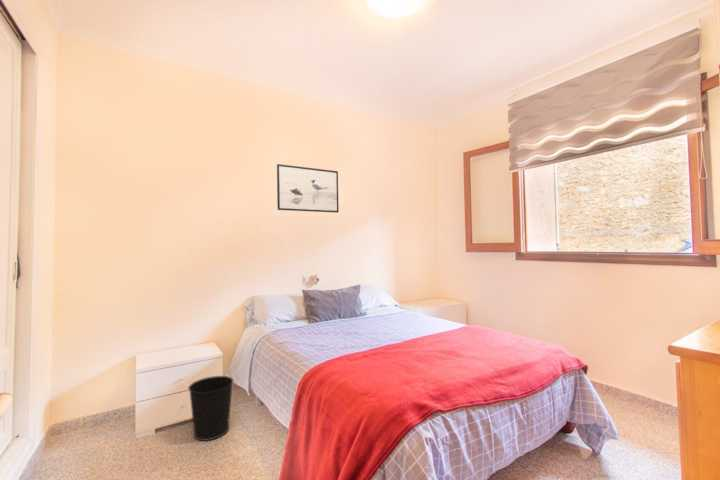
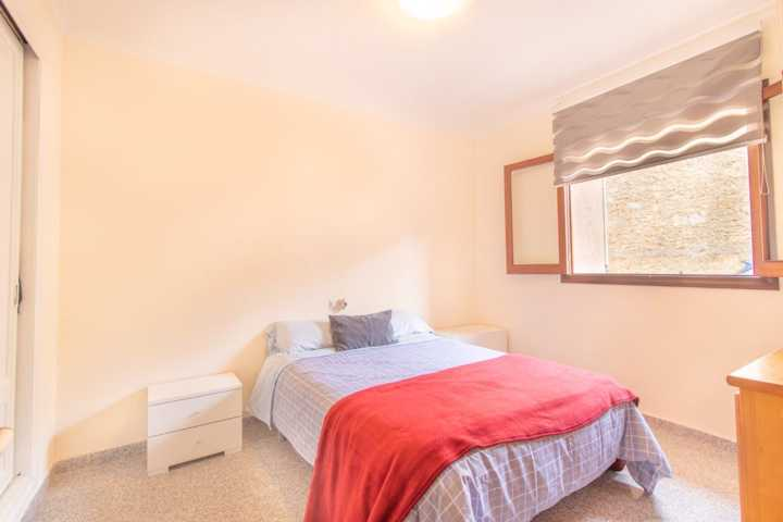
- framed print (309, 189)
- wastebasket (211, 407)
